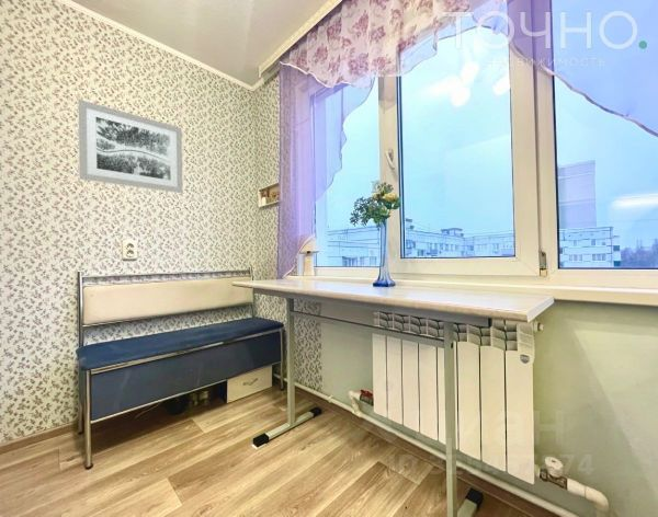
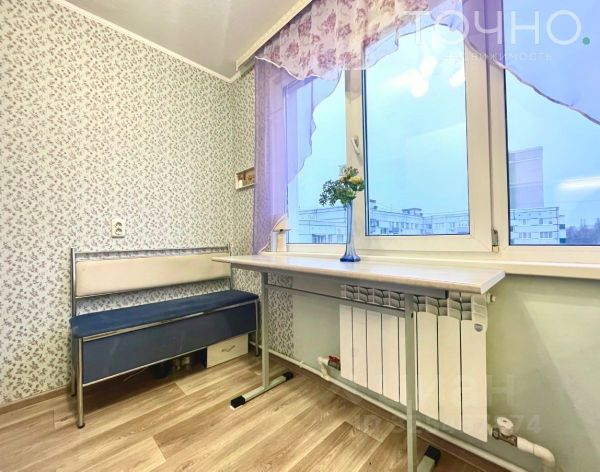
- wall art (135, 151)
